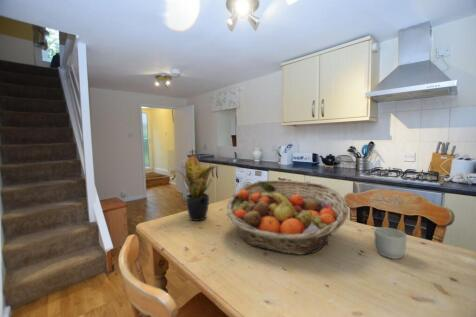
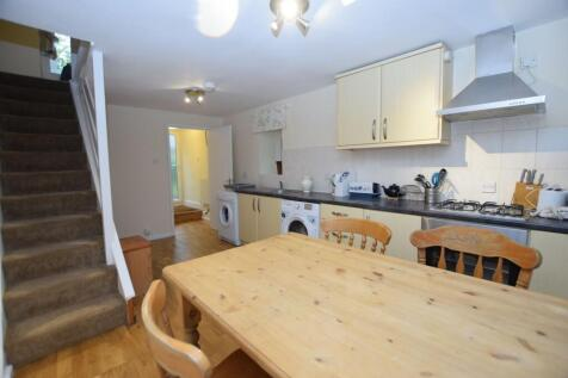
- fruit basket (282, 211)
- potted plant (198, 185)
- mug (388, 241)
